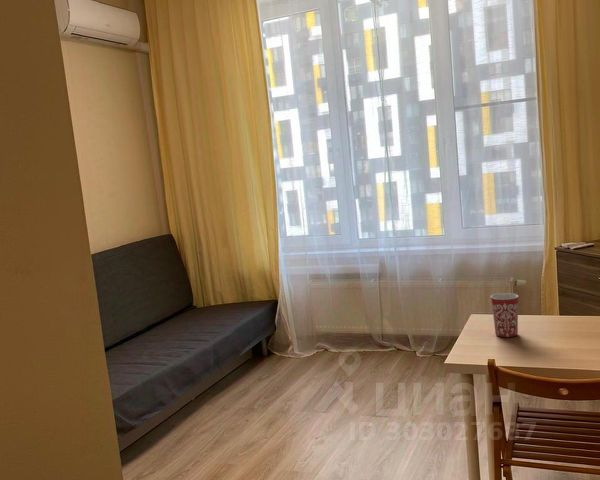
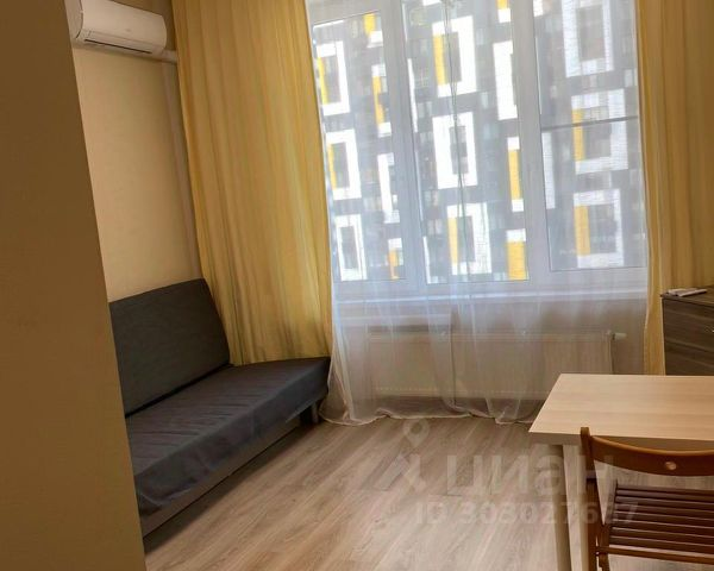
- mug (505, 313)
